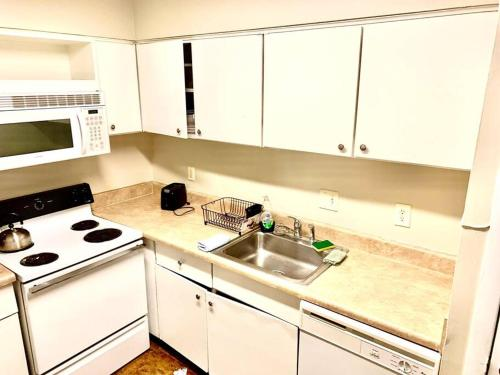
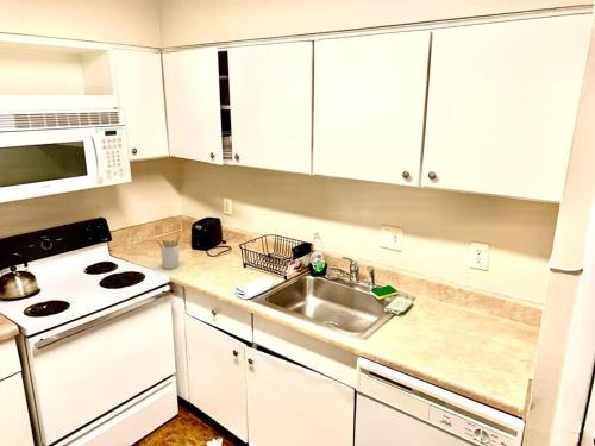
+ utensil holder (169, 251)
